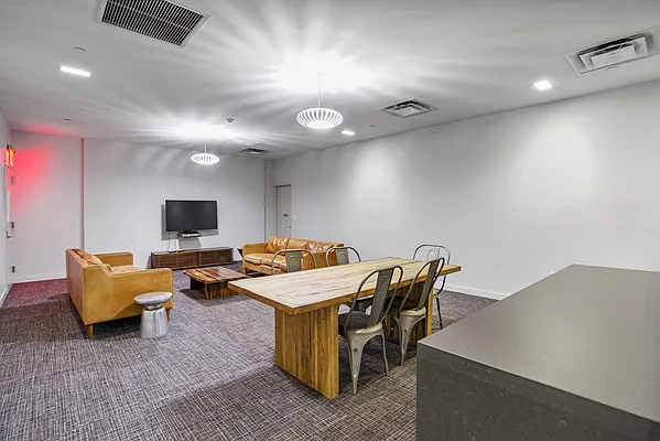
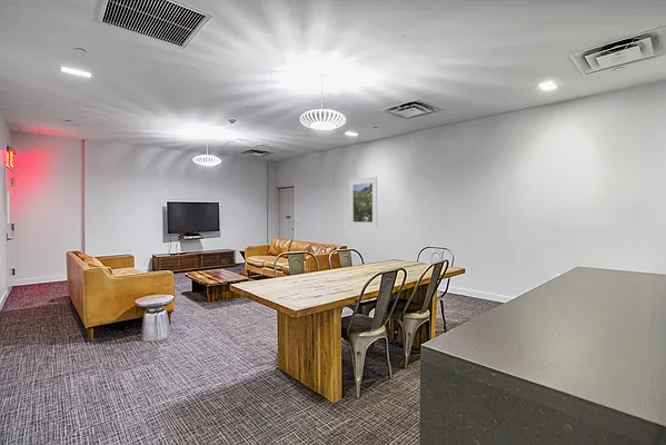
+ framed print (362, 202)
